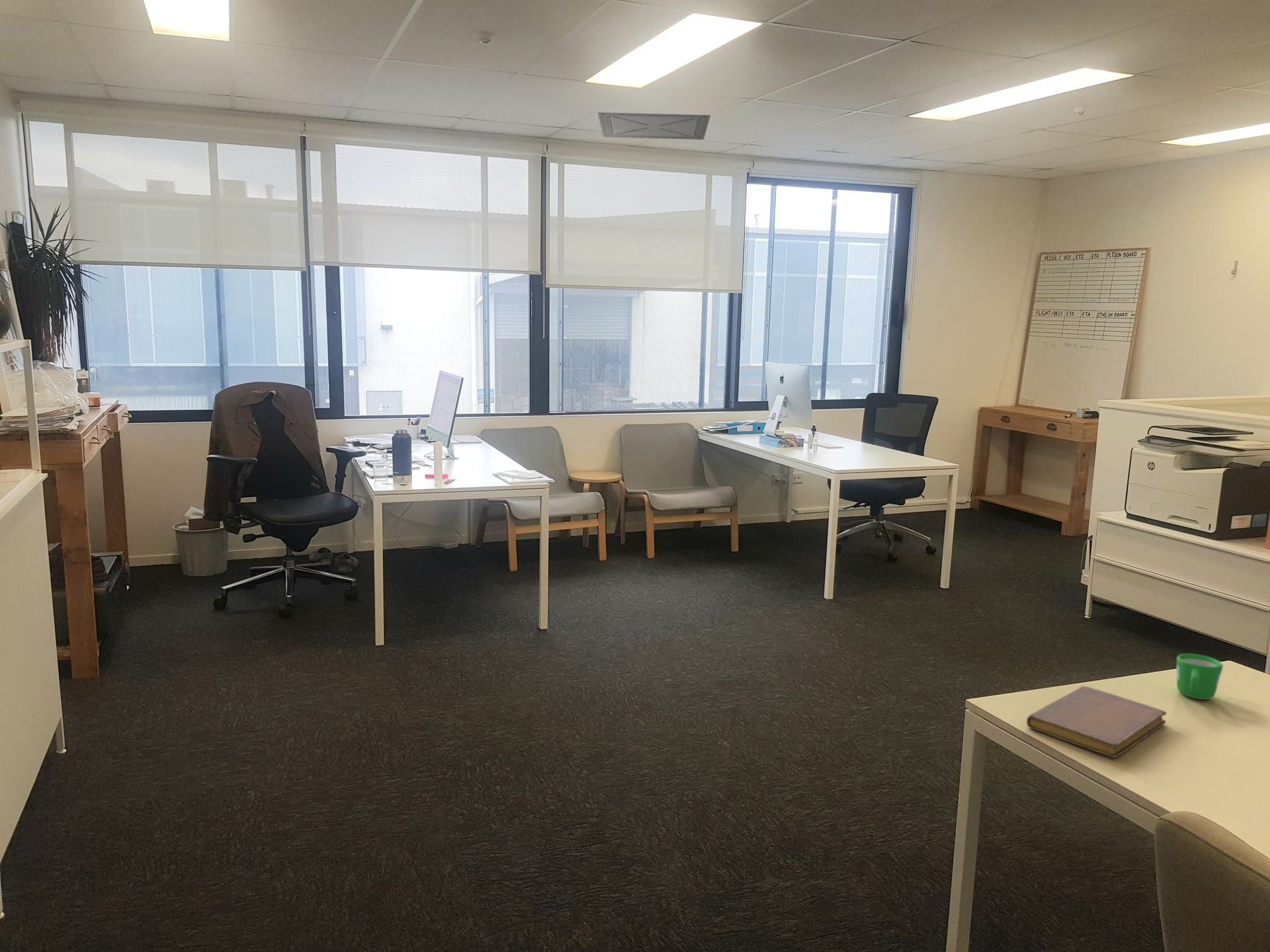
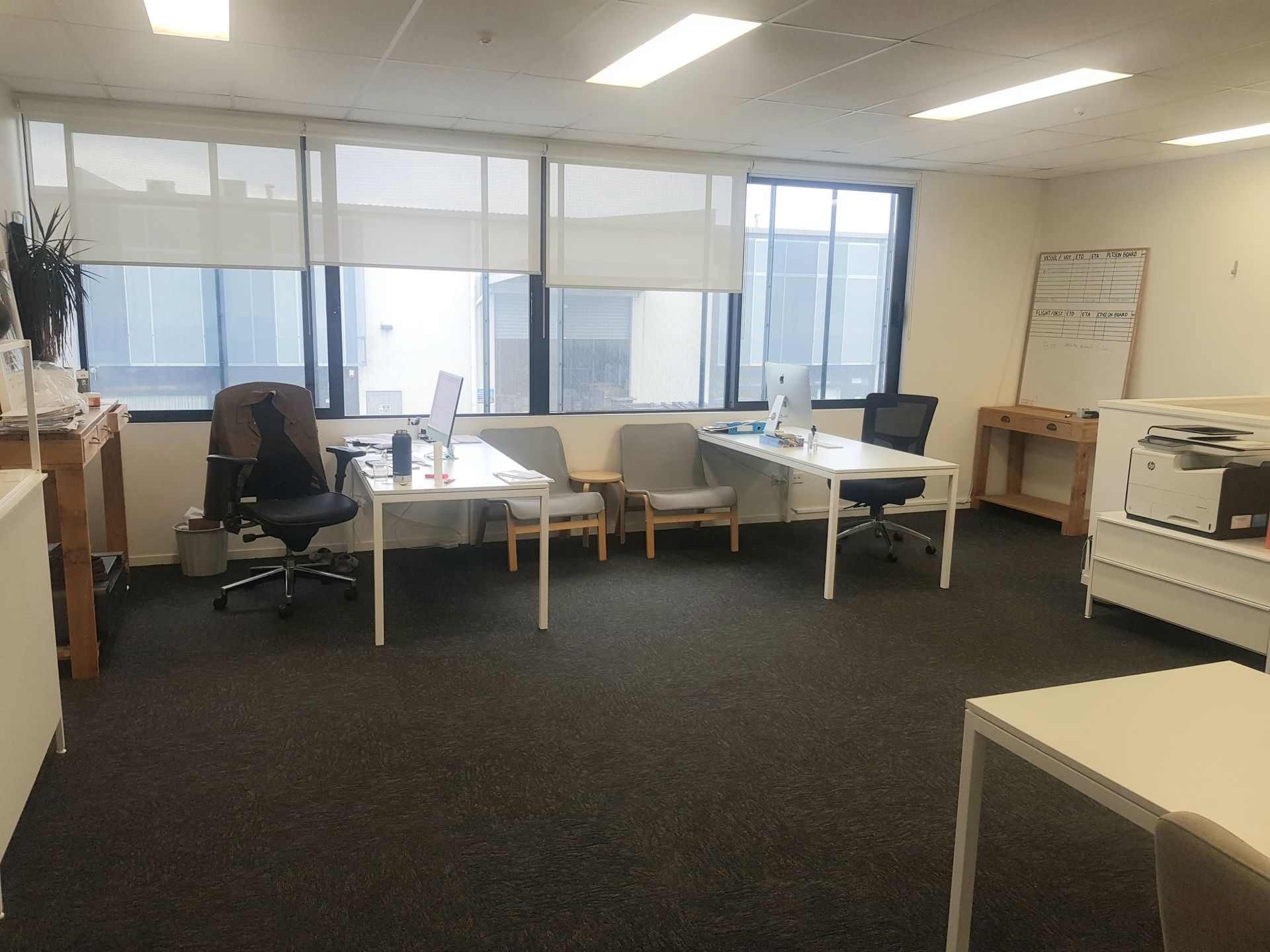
- ceiling vent (654, 126)
- mug (1197, 680)
- notebook (1097, 719)
